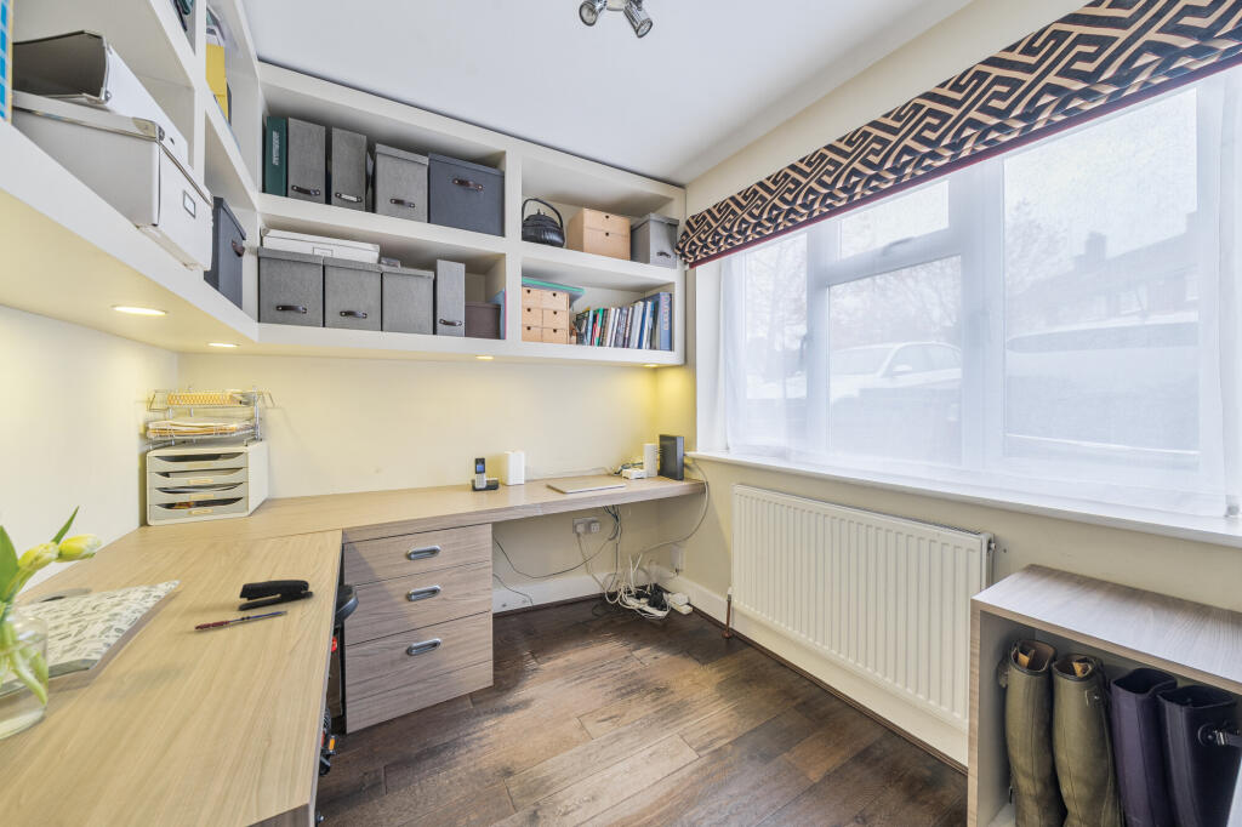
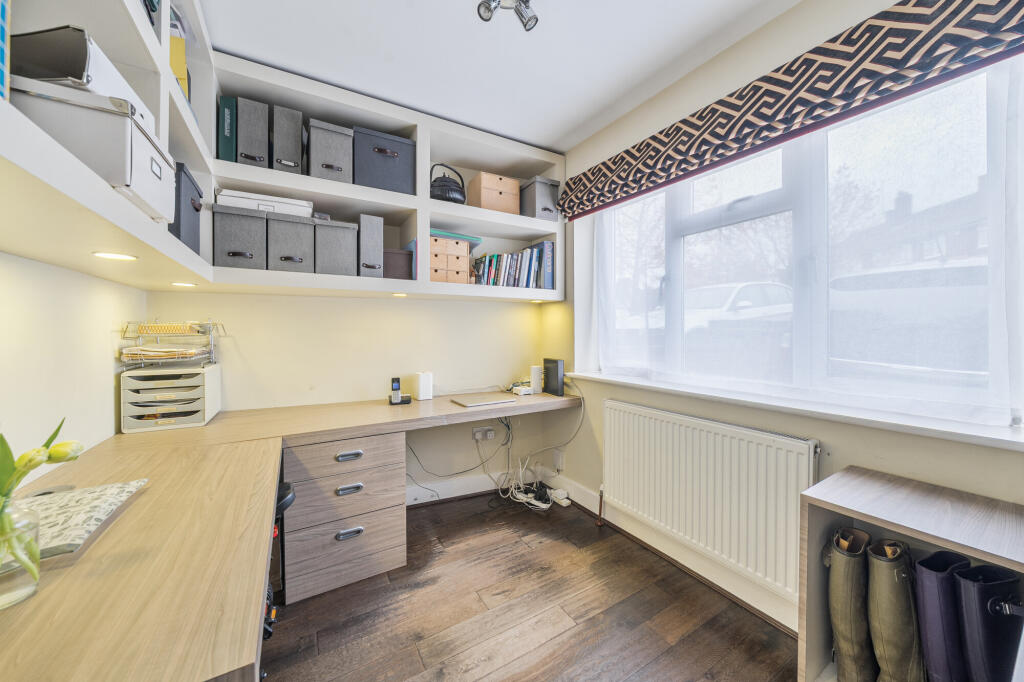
- stapler (277, 589)
- pen (243, 618)
